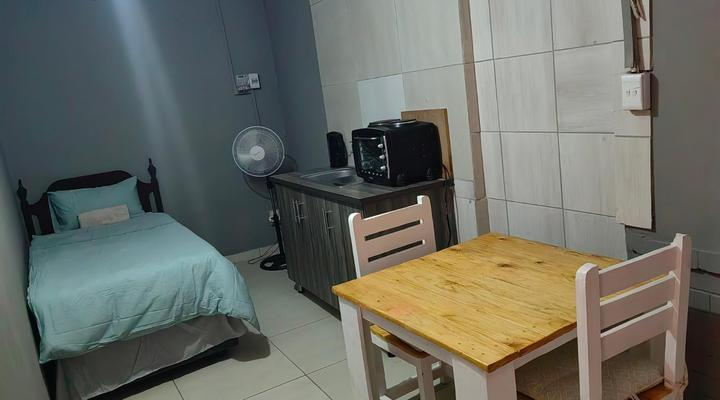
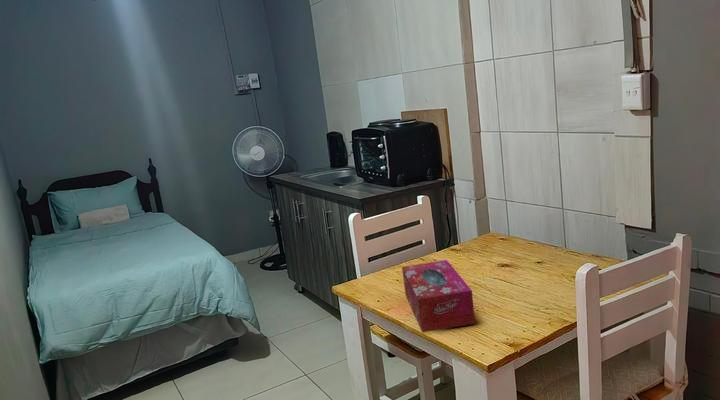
+ tissue box (435, 292)
